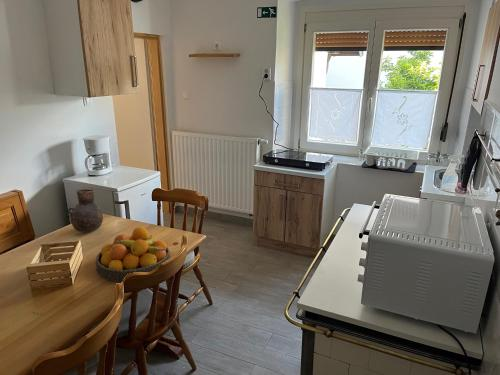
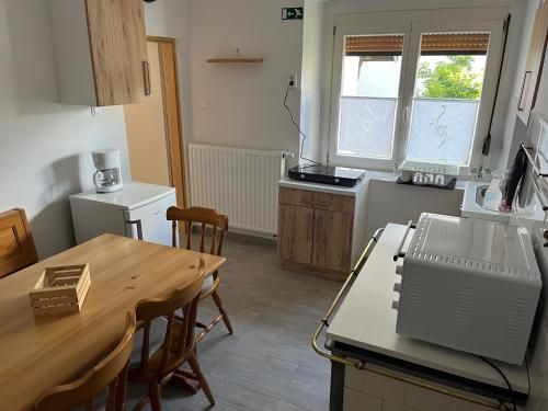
- vase (86, 210)
- fruit bowl (133, 249)
